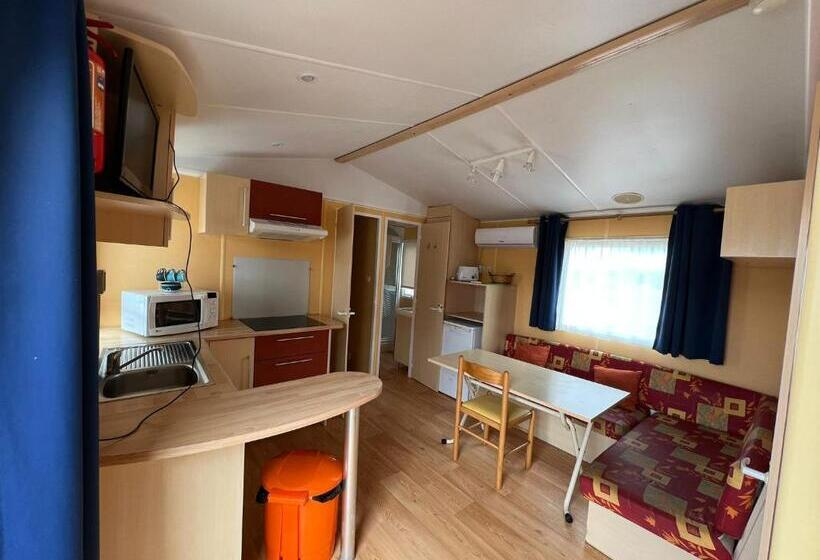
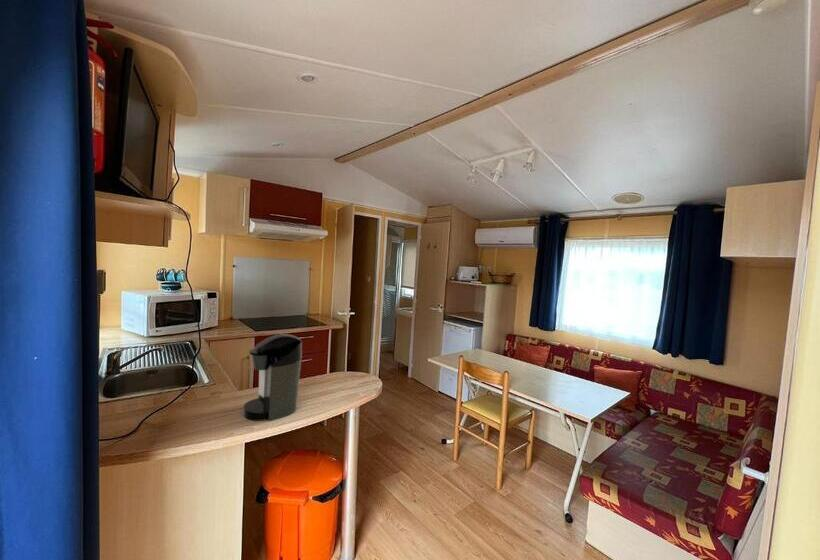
+ coffee maker (273, 368)
